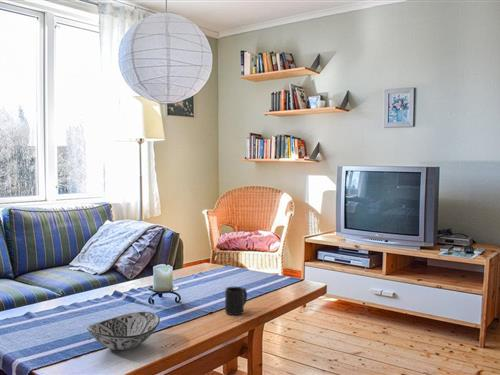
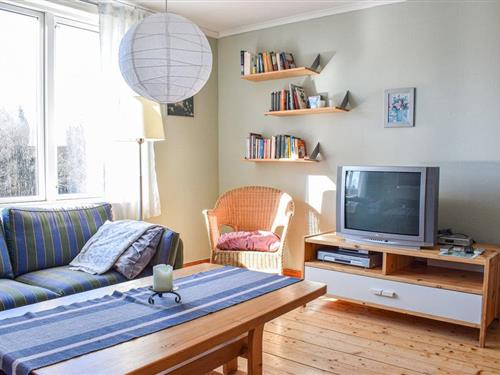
- mug (237, 299)
- decorative bowl (124, 333)
